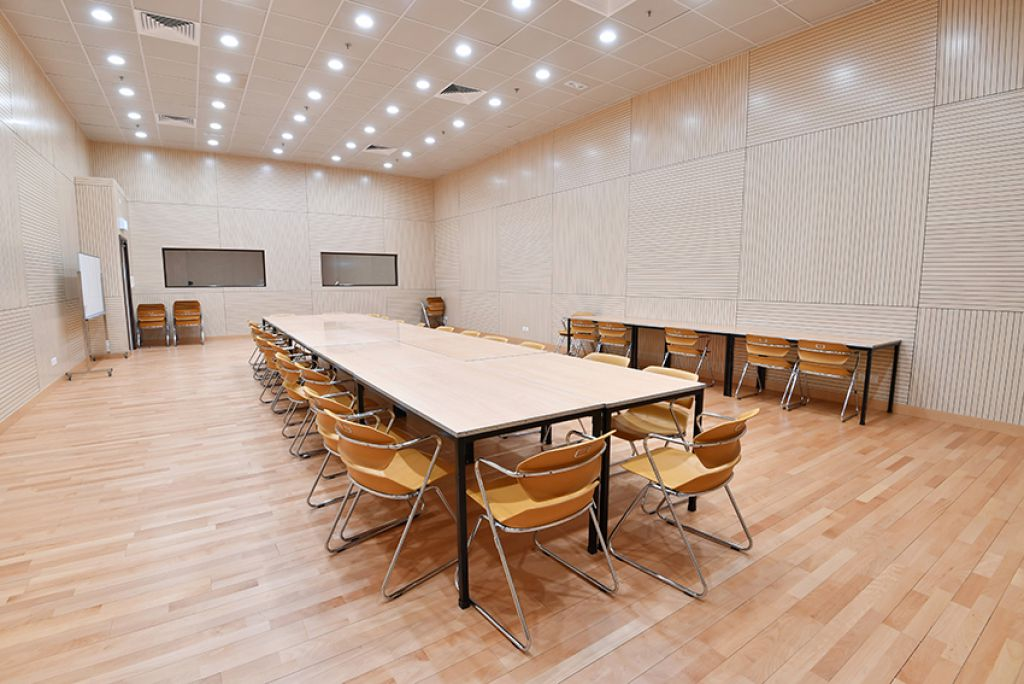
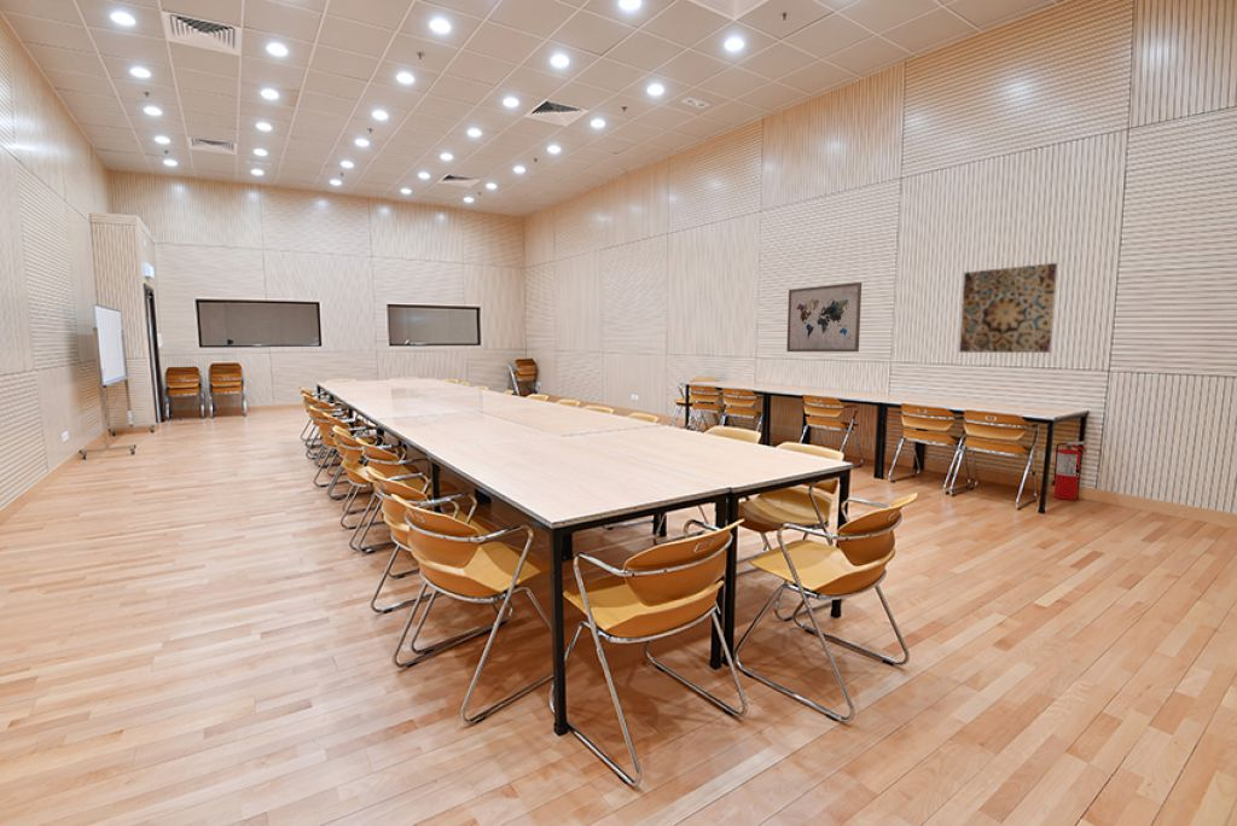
+ wall art (821, 319)
+ fire extinguisher (1068, 469)
+ wall art (1005, 310)
